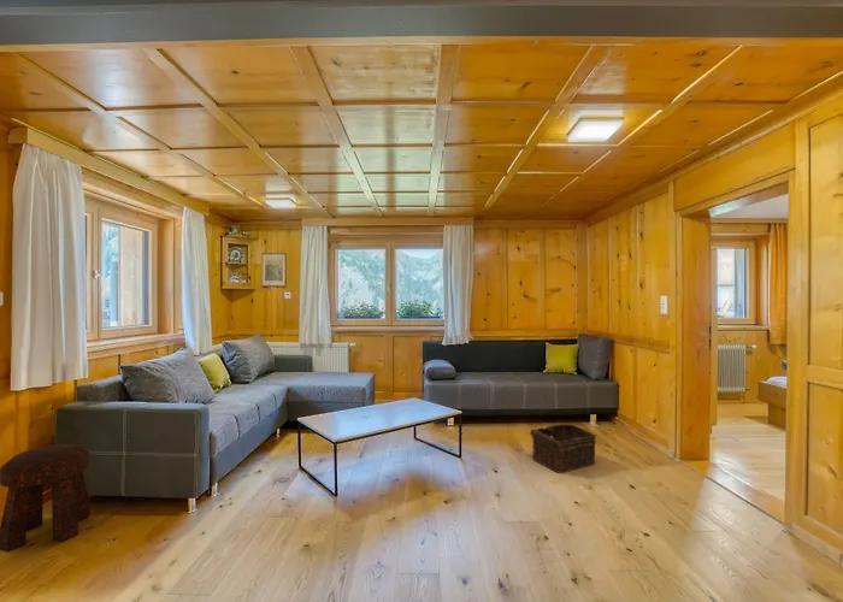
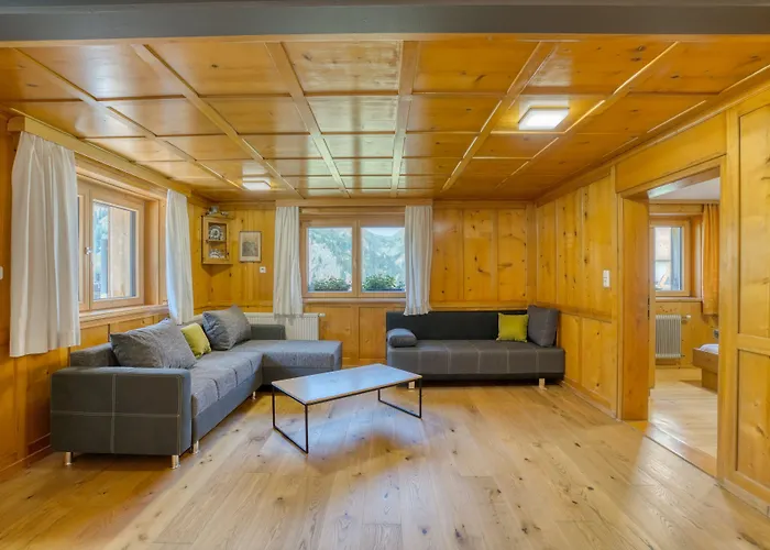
- basket (560, 442)
- stool (42, 491)
